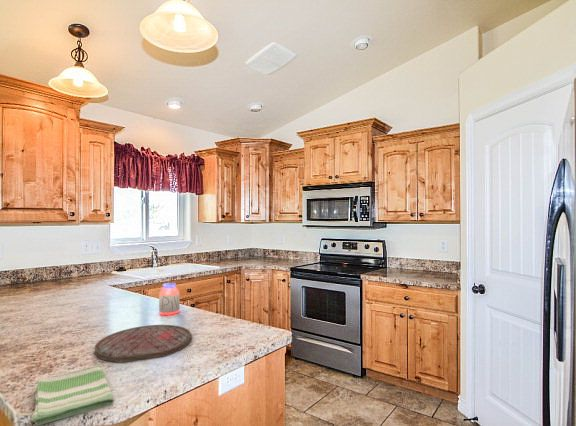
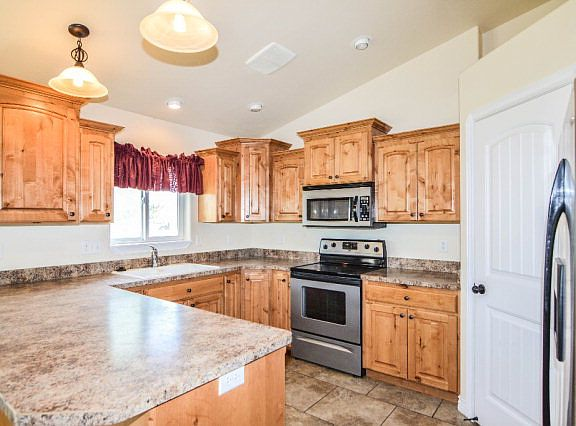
- jar (169, 298)
- cutting board (145, 341)
- dish towel (72, 391)
